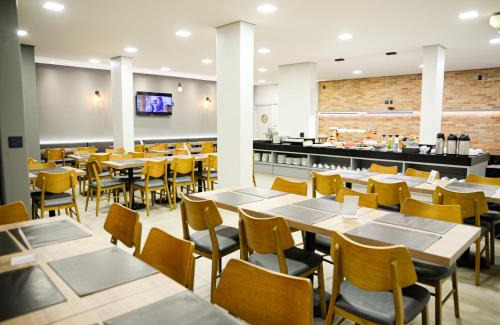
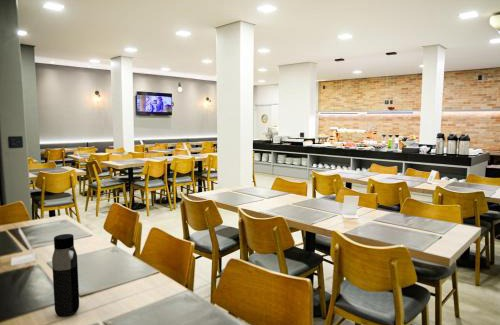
+ water bottle (65, 274)
